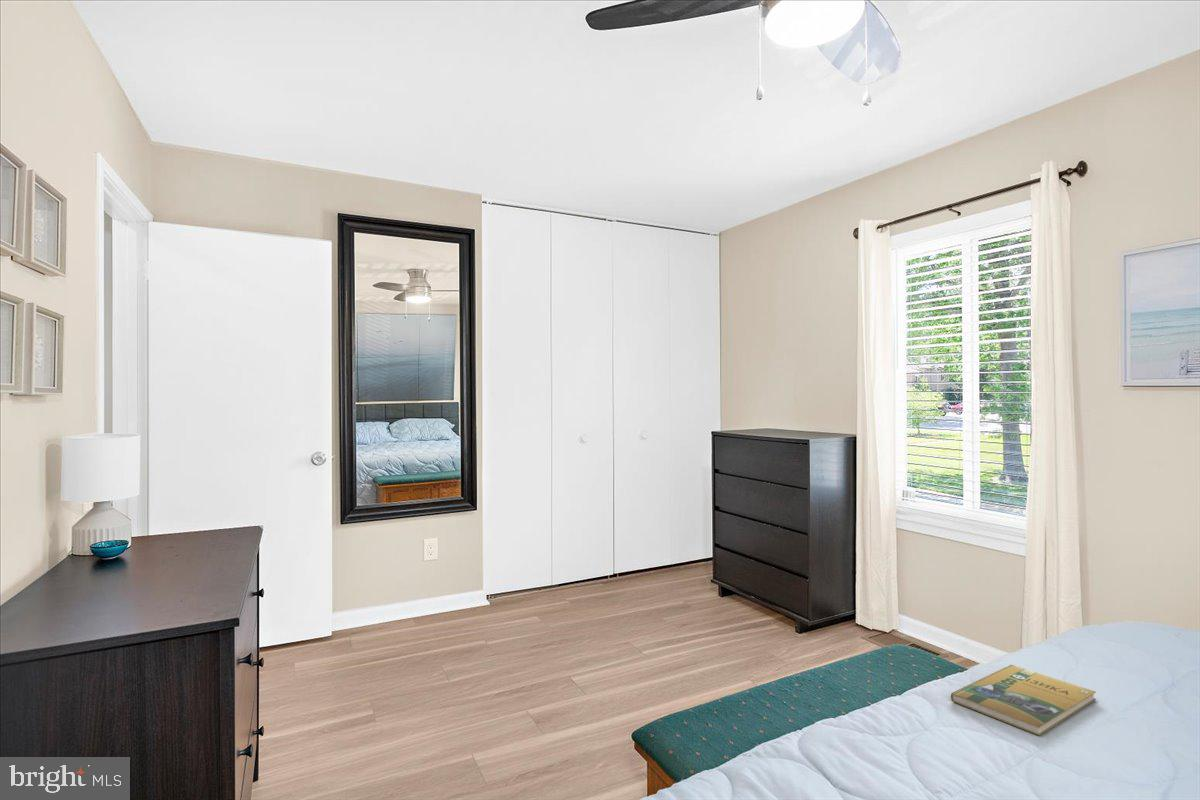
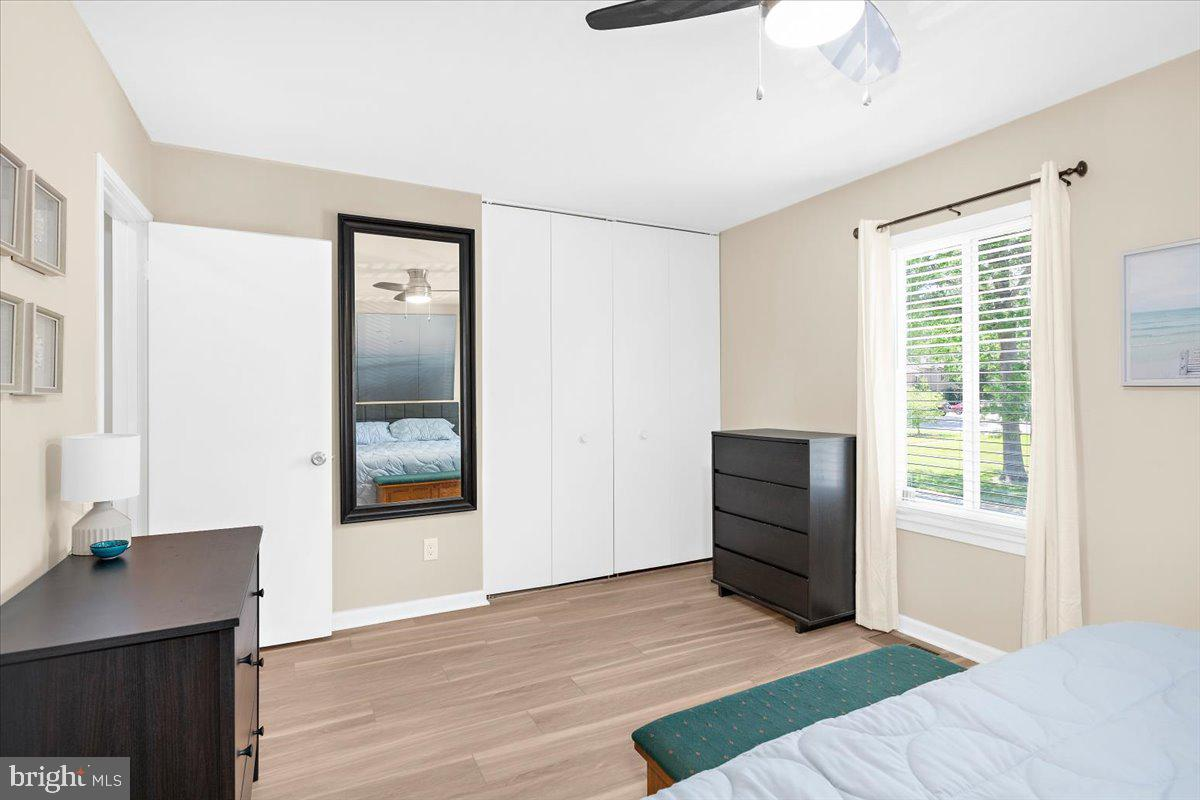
- booklet (1023, 696)
